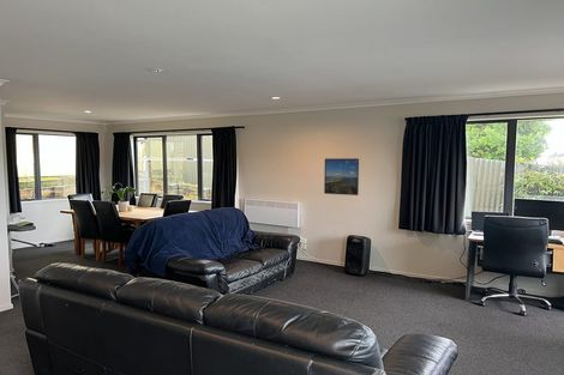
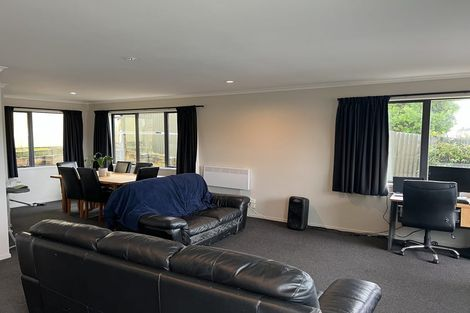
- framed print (341, 176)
